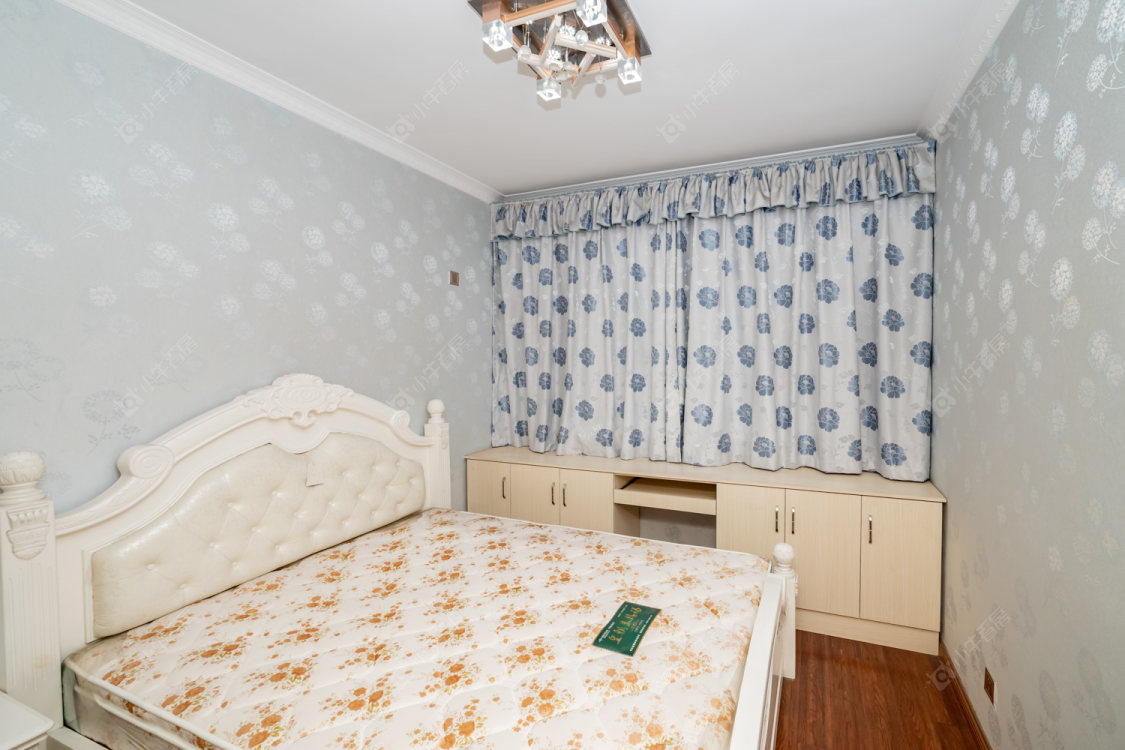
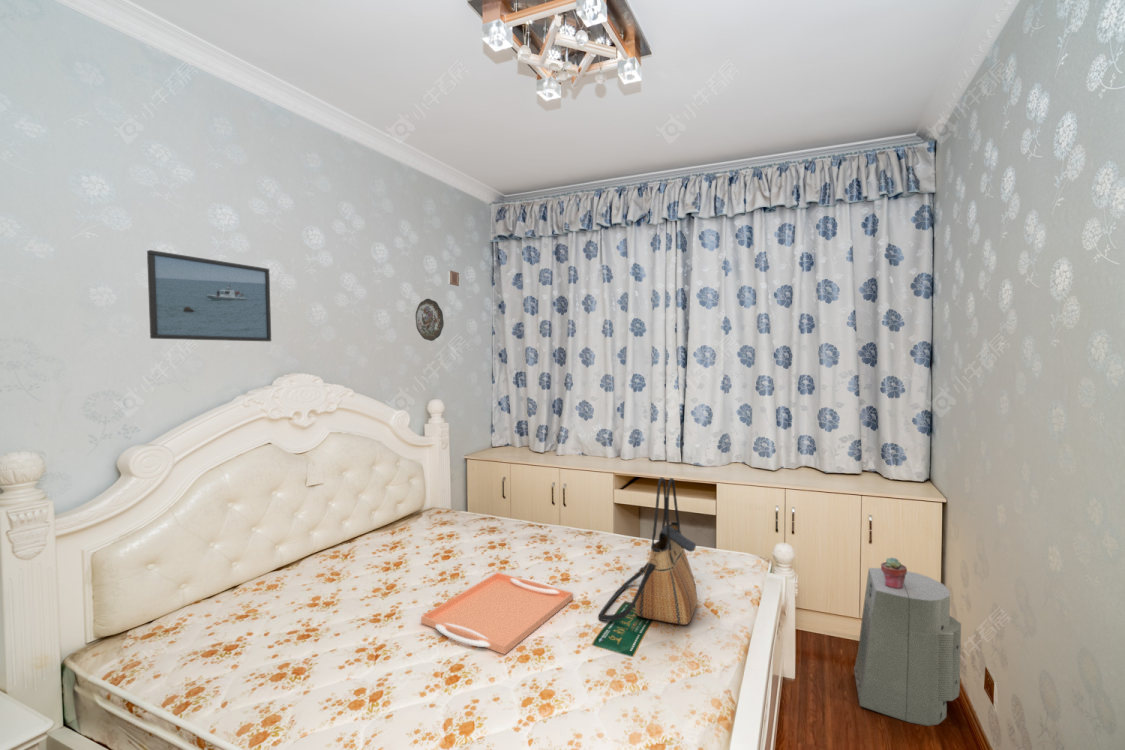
+ tote bag (652, 540)
+ decorative plate (428, 319)
+ fan (906, 642)
+ potted succulent (893, 571)
+ serving tray (500, 607)
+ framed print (215, 300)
